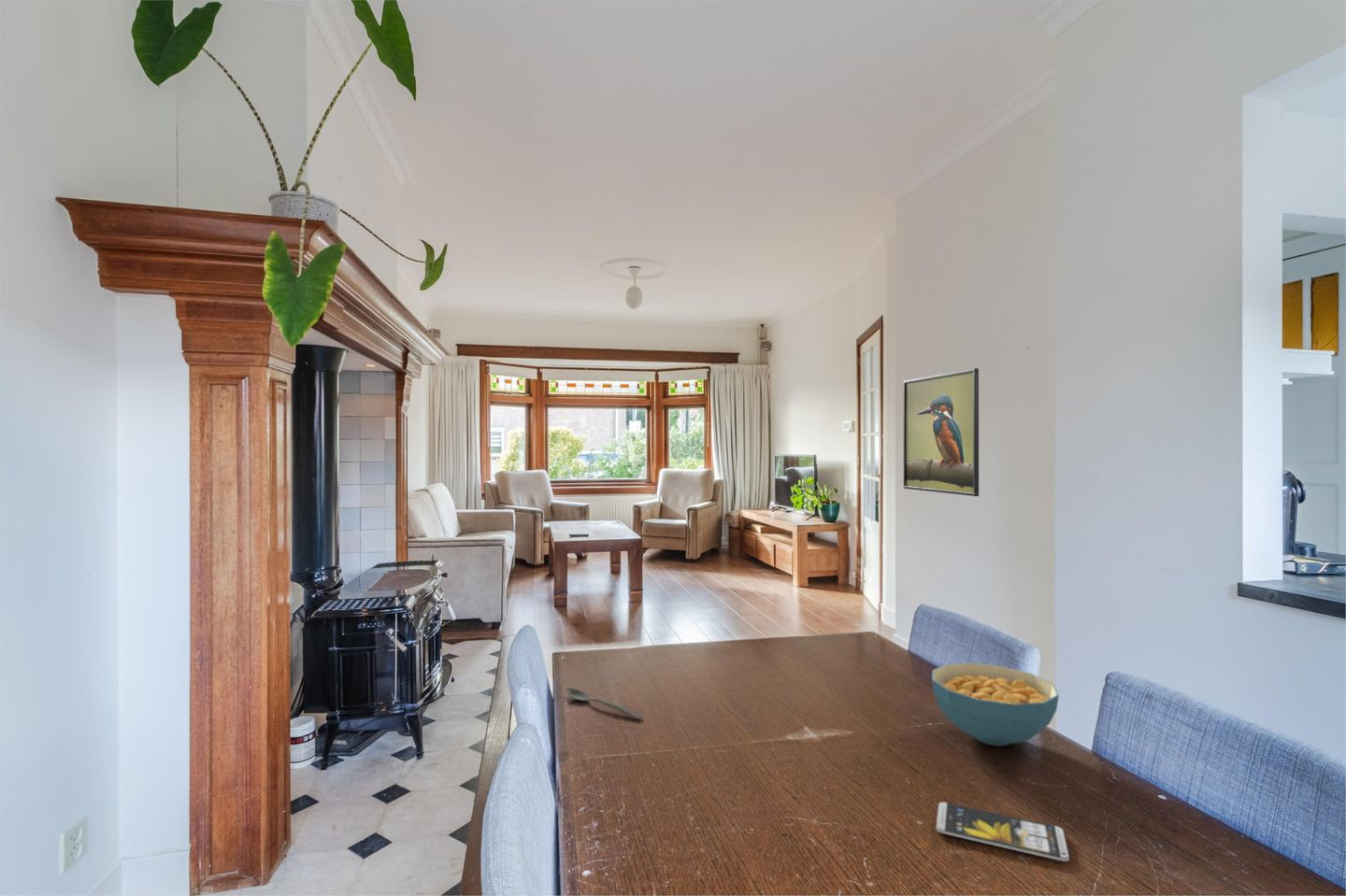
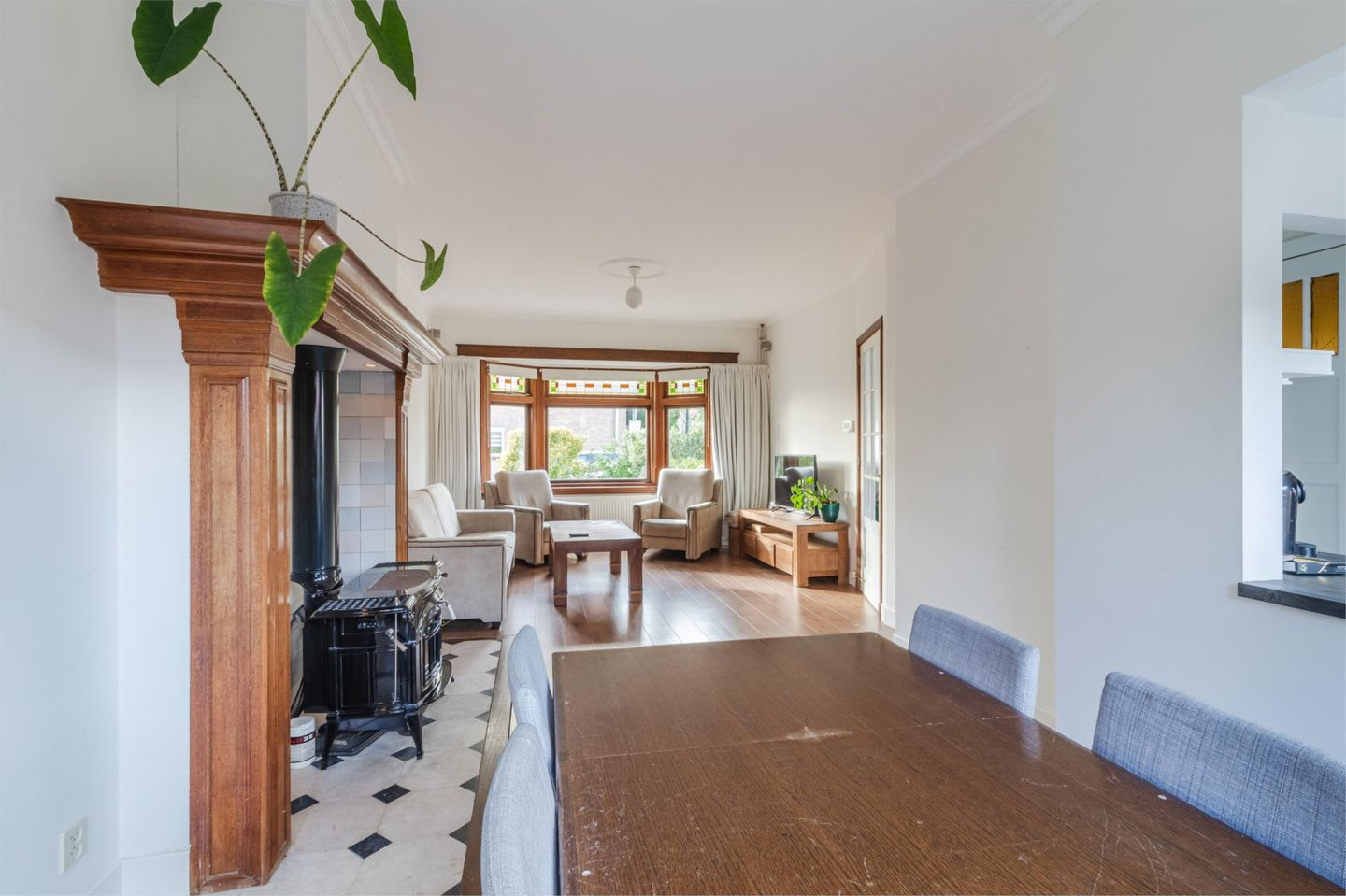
- spoon (602, 703)
- smartphone (999, 830)
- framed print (938, 434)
- cereal bowl (992, 709)
